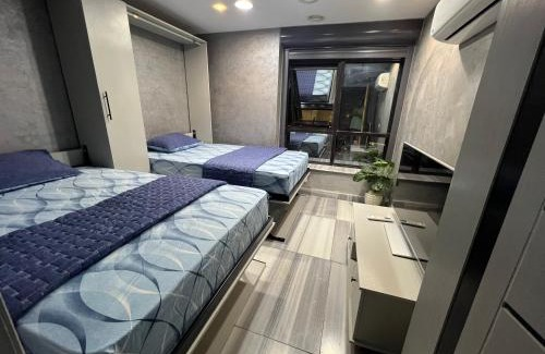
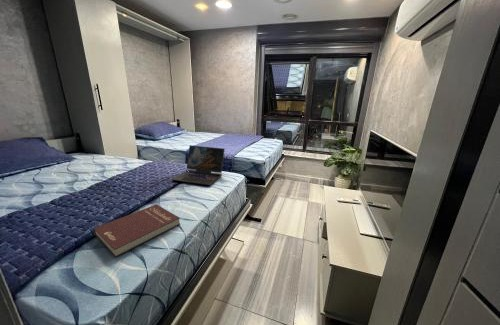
+ book (139, 225)
+ laptop (198, 164)
